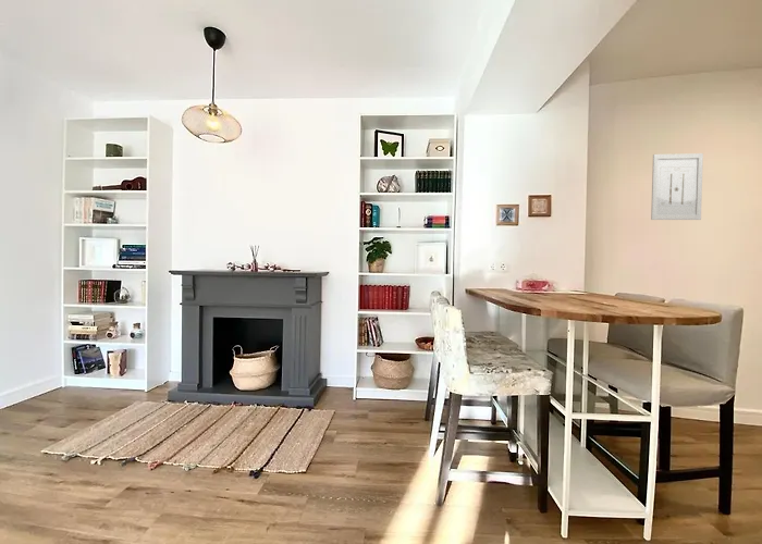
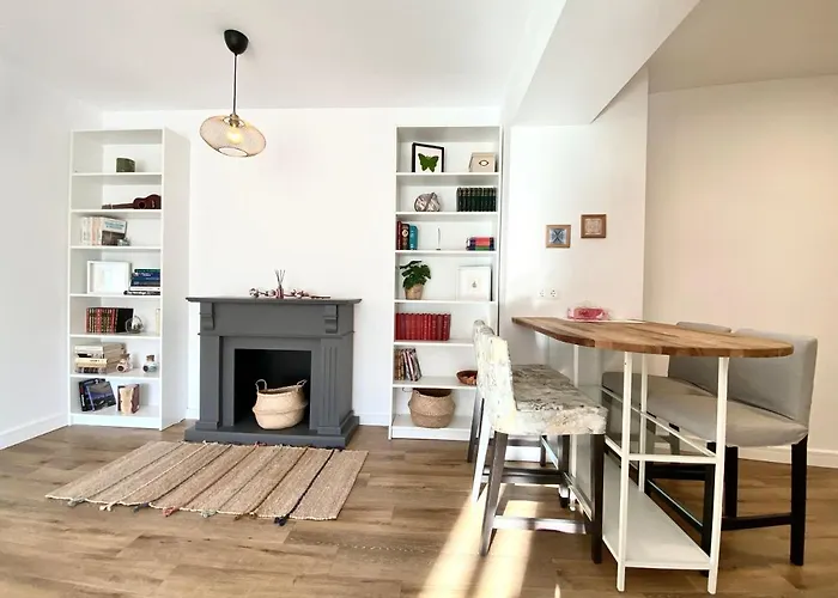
- wall art (676, 186)
